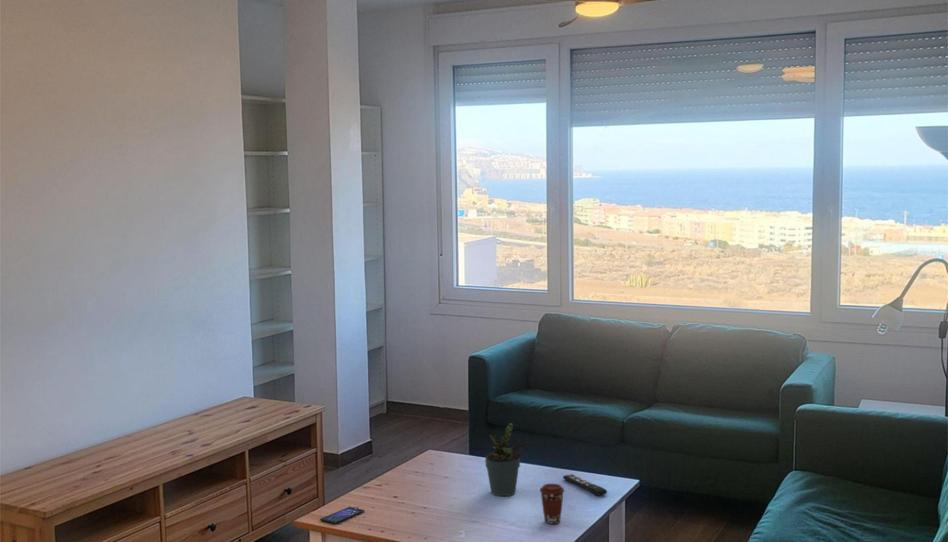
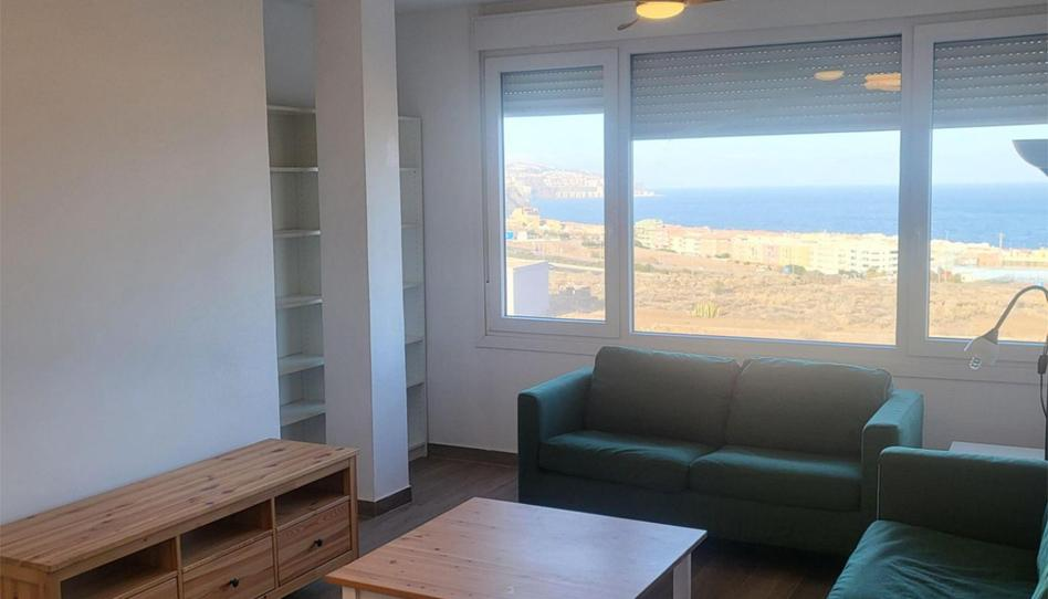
- potted plant (508, 458)
- coffee cup (552, 503)
- smartphone (342, 515)
- remote control (584, 484)
